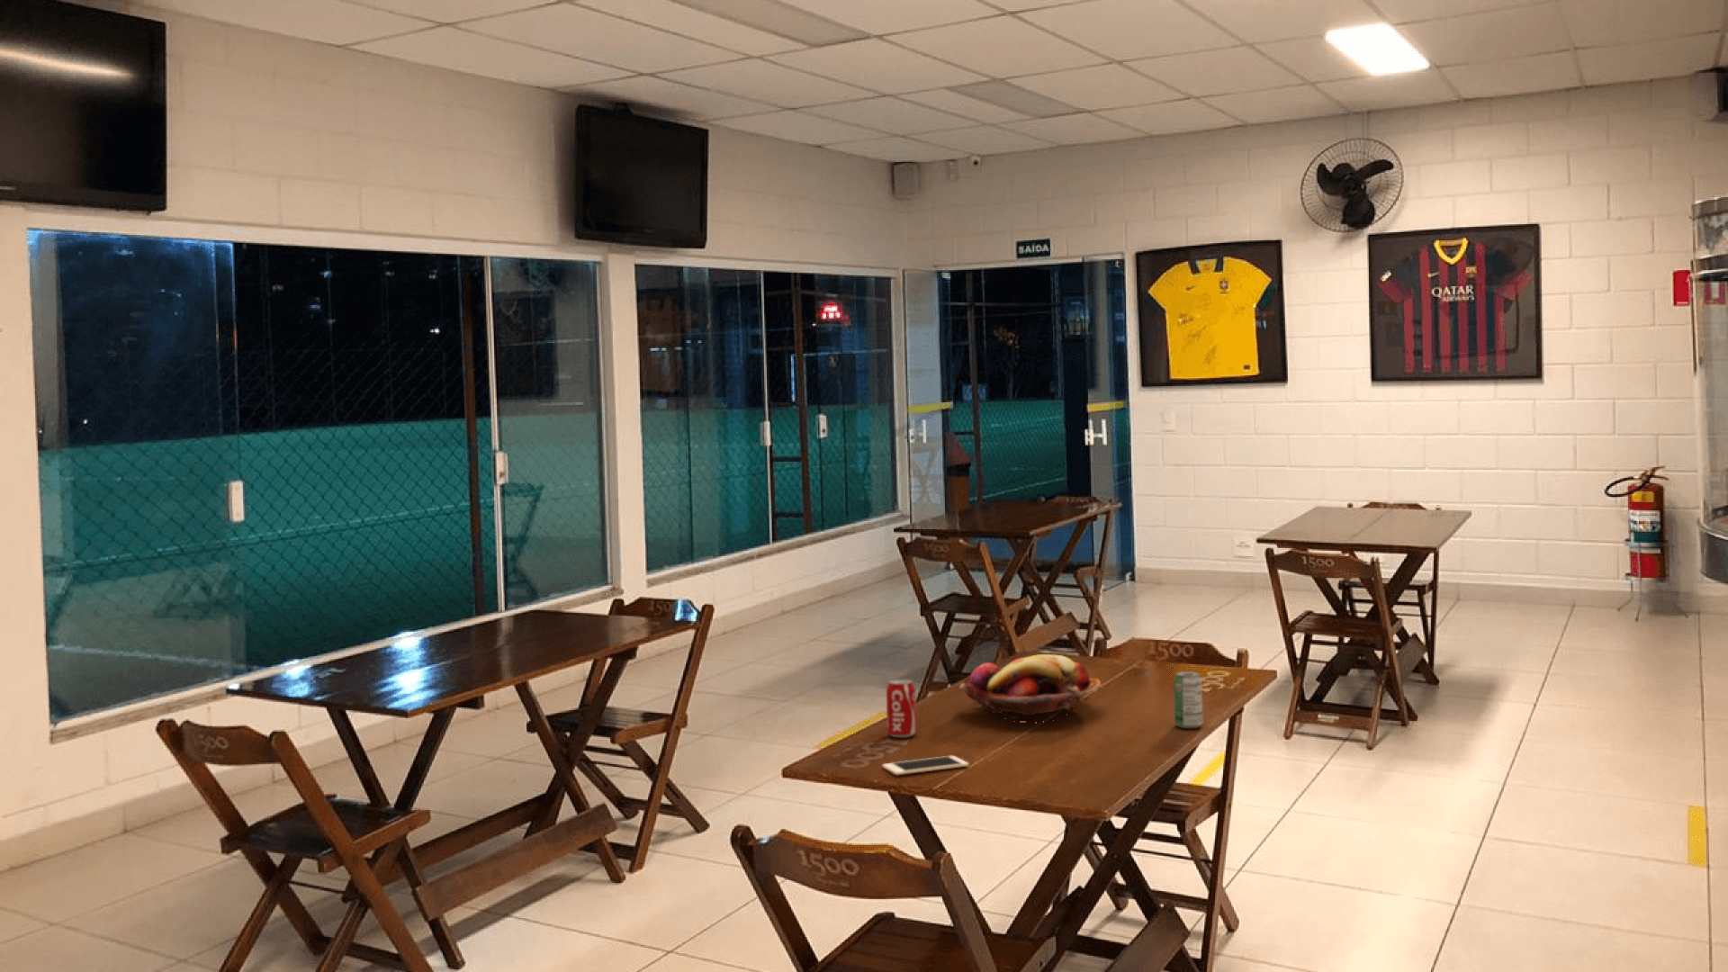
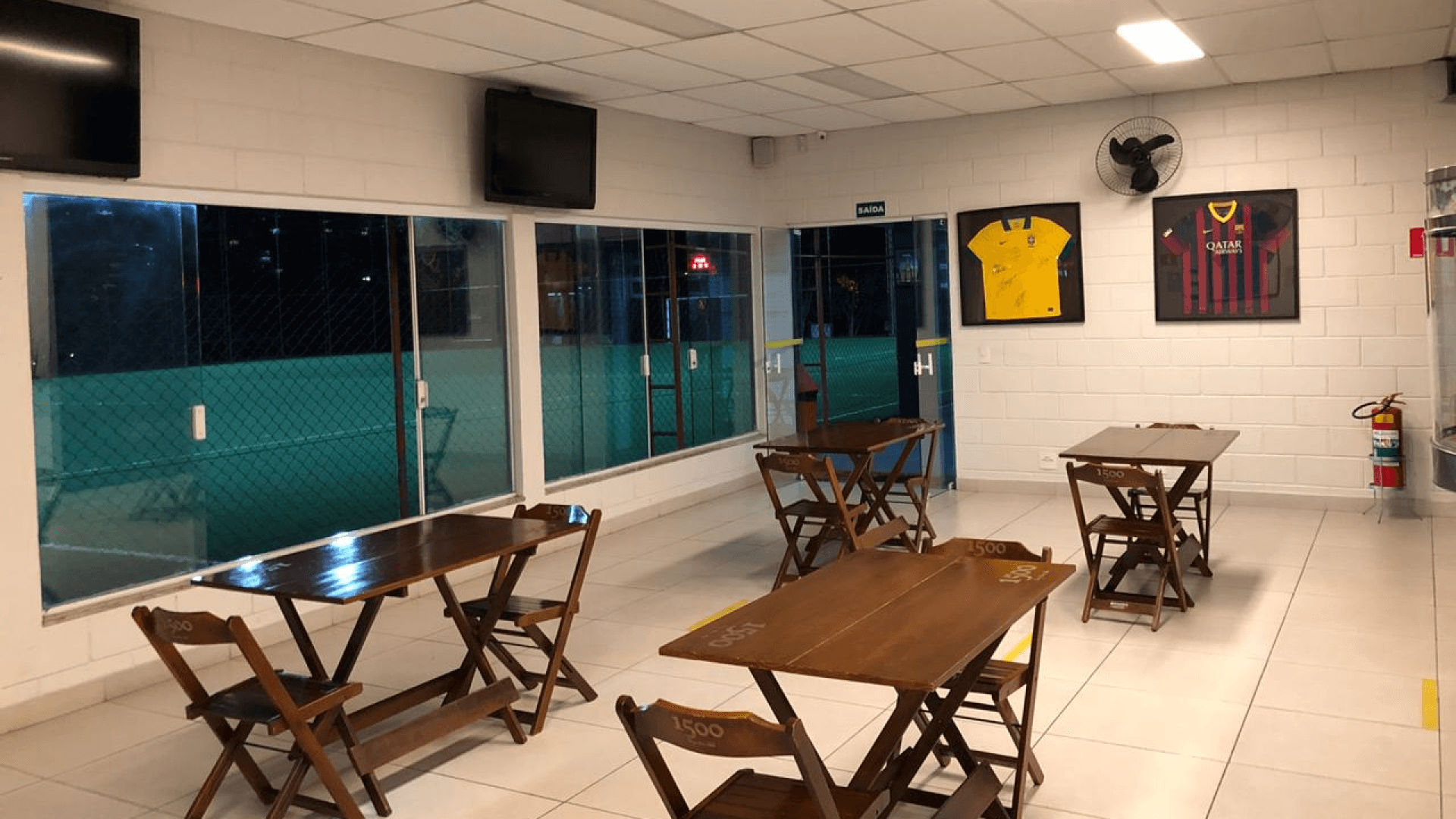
- fruit basket (1031, 684)
- cell phone (926, 765)
- beverage can (901, 707)
- beverage can (1188, 699)
